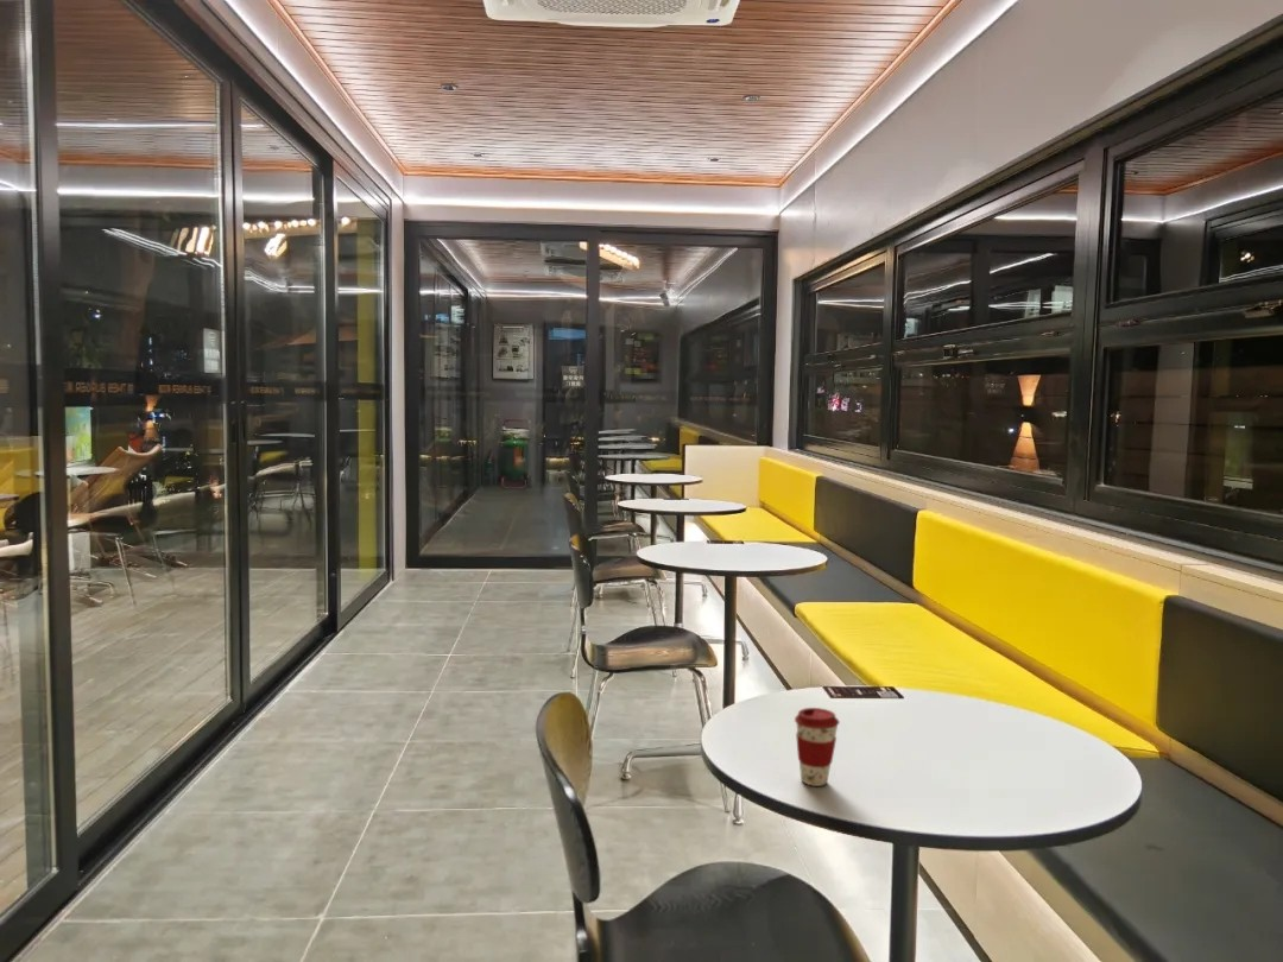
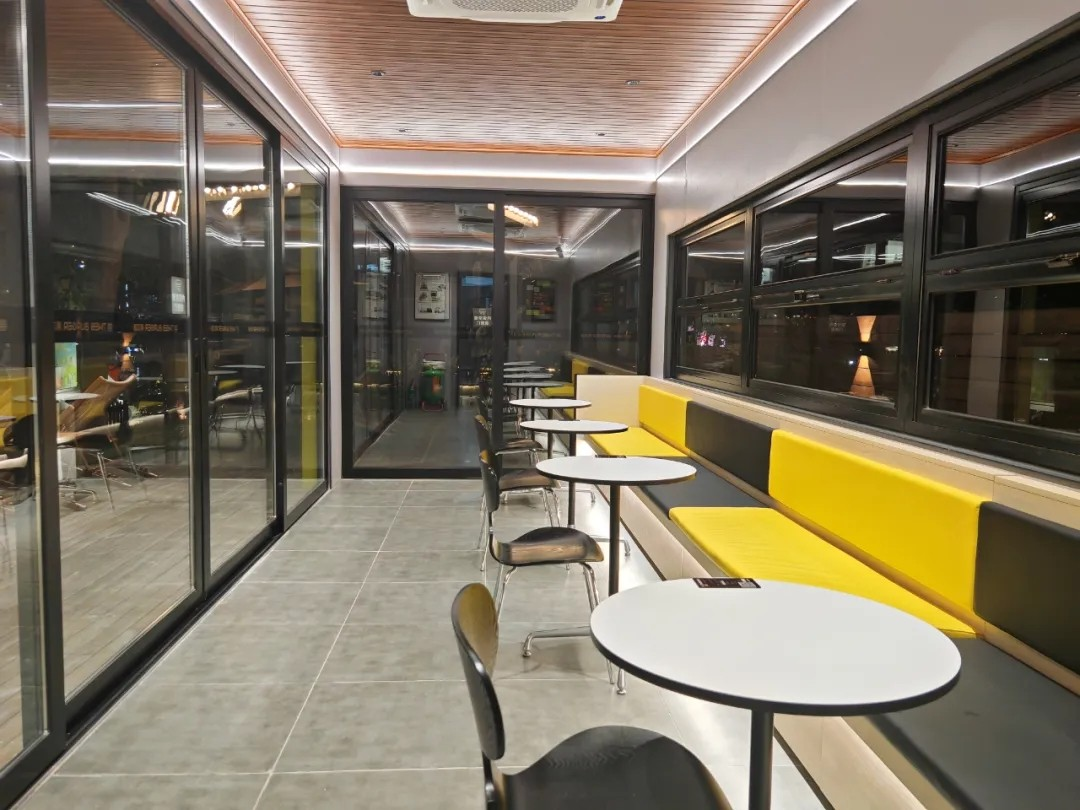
- coffee cup (815, 746)
